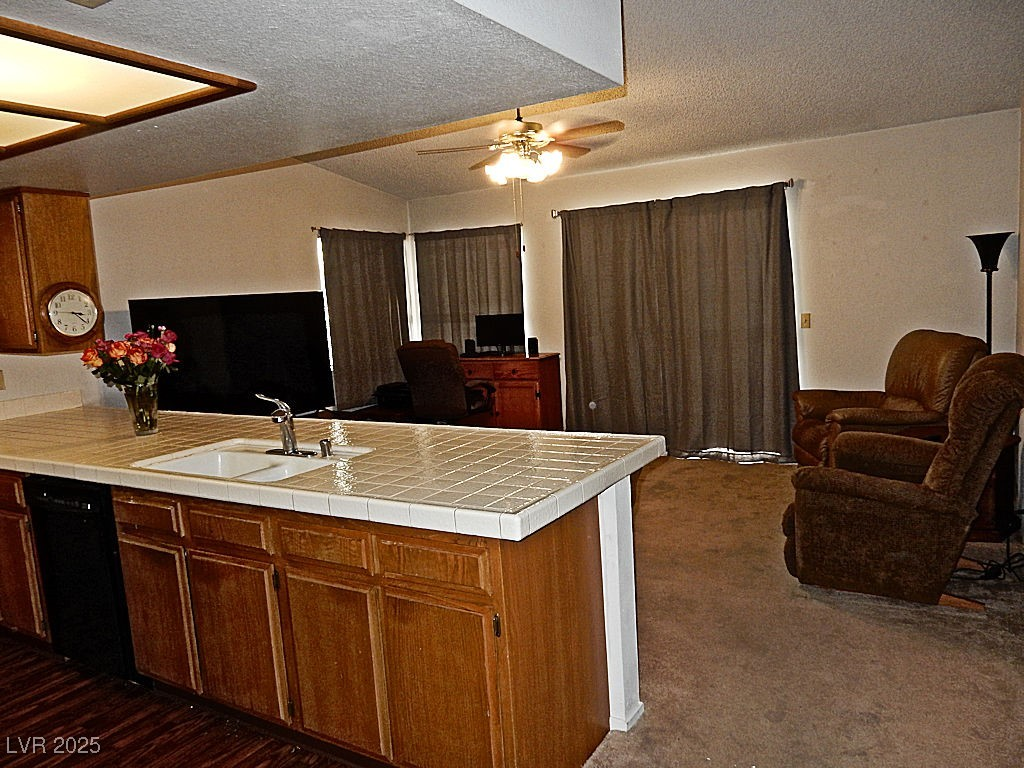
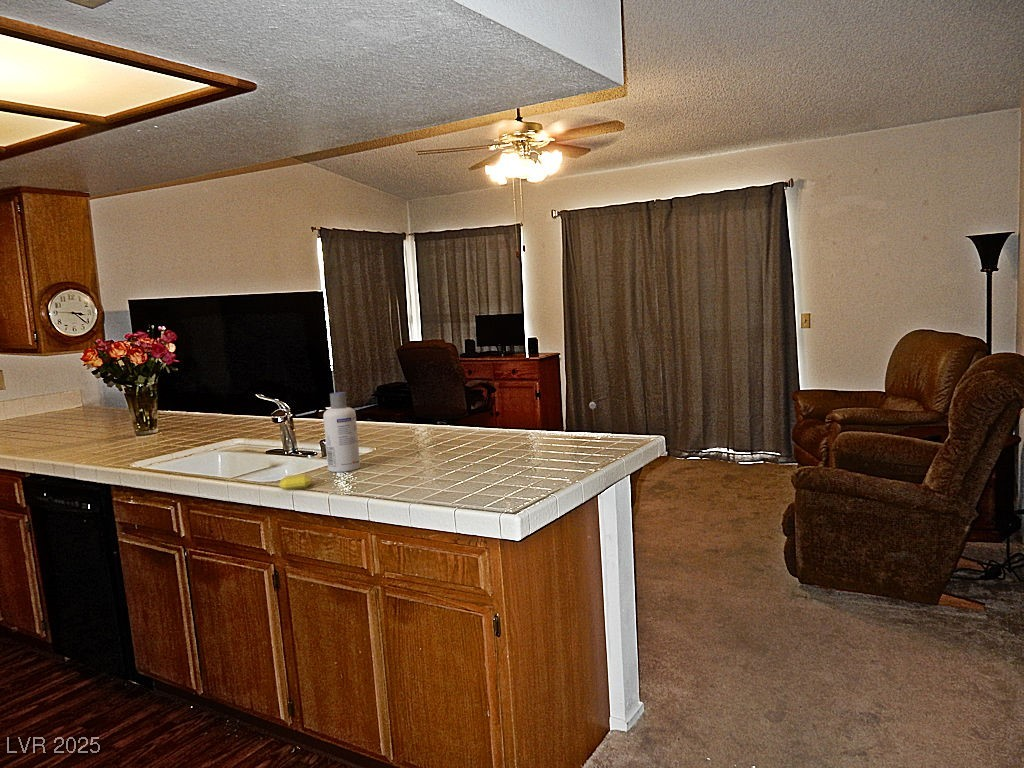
+ soap bar (295, 481)
+ screw cap bottle (340, 431)
